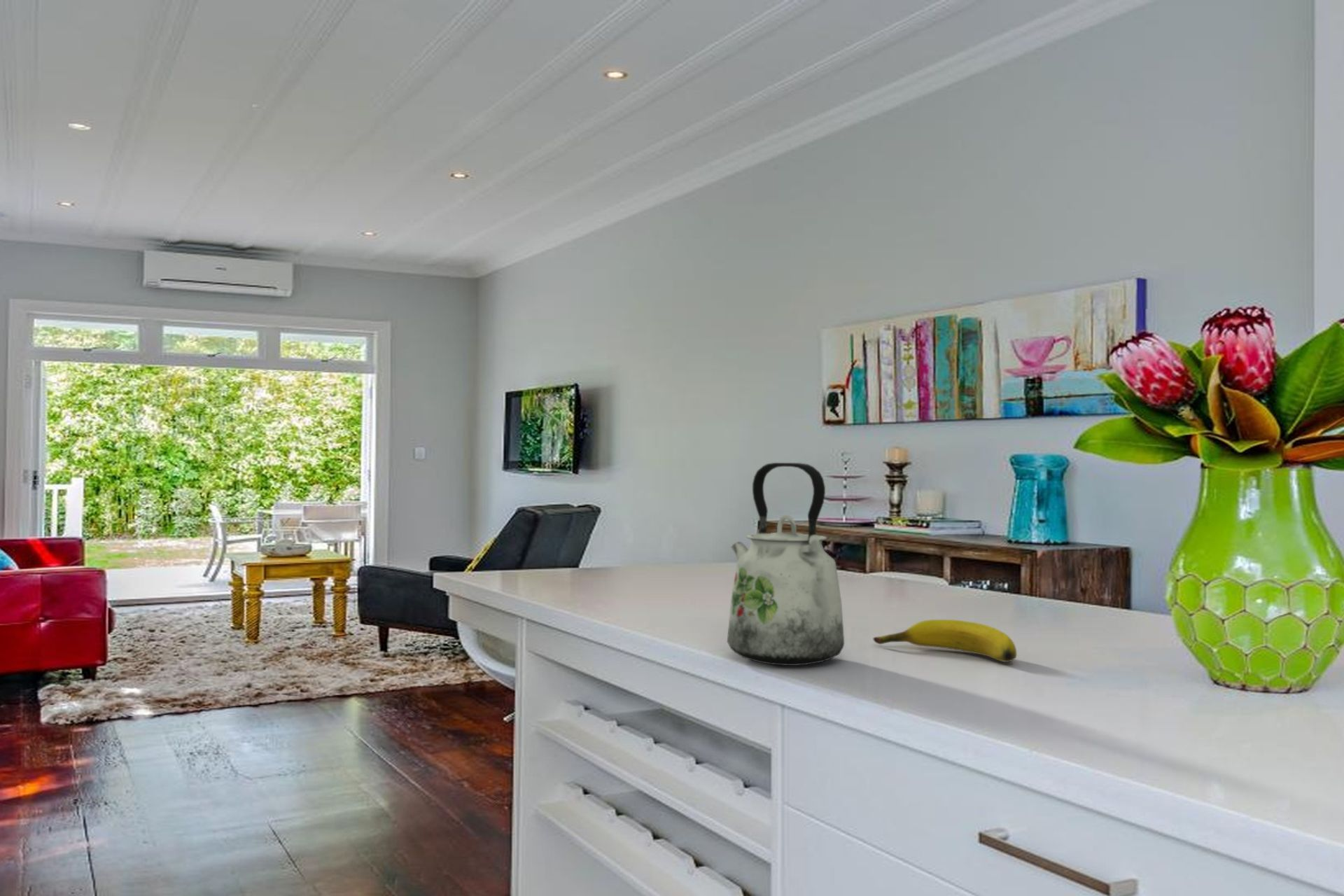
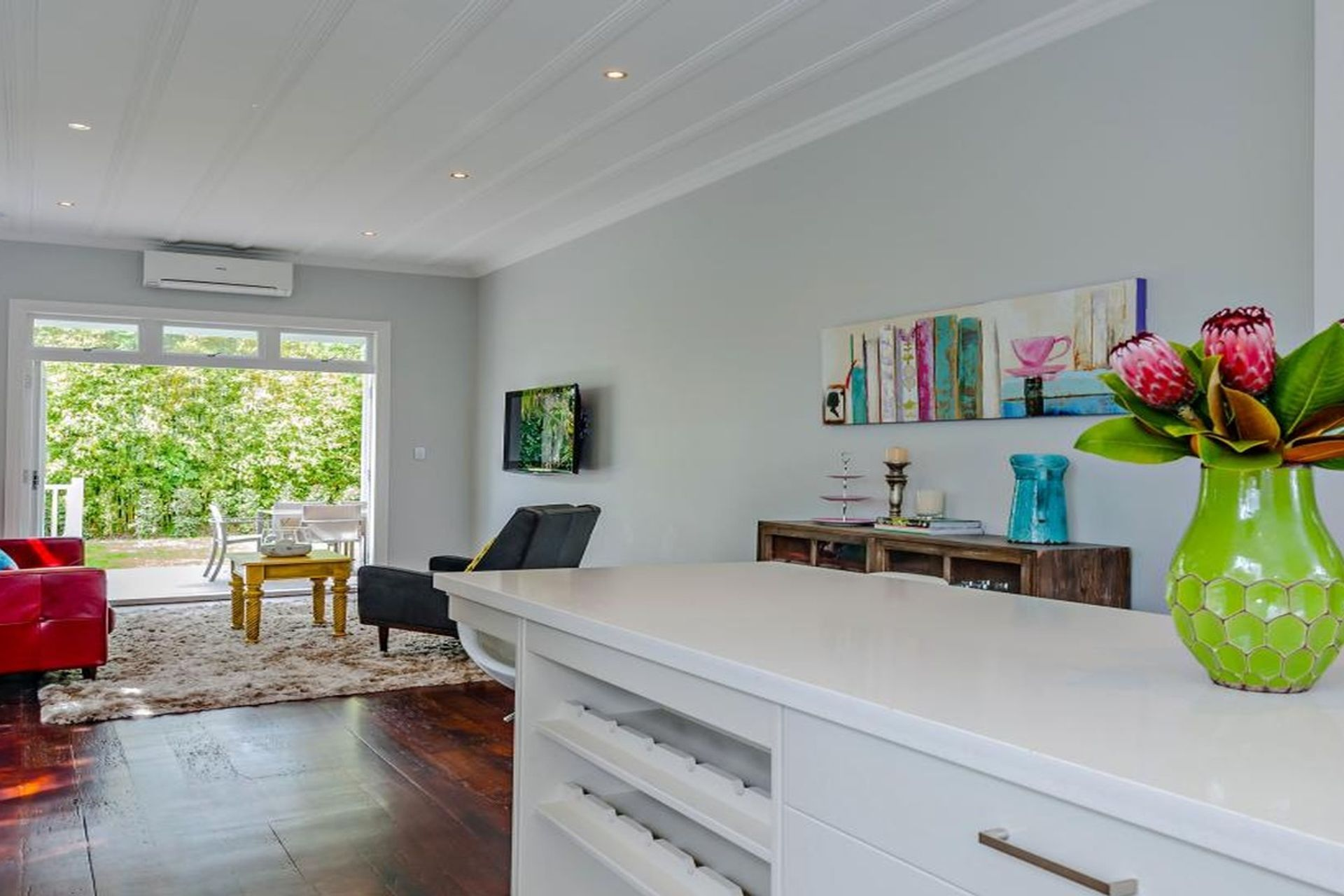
- kettle (774, 559)
- banana (951, 637)
